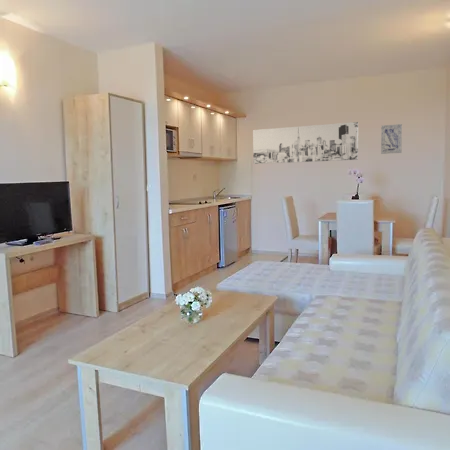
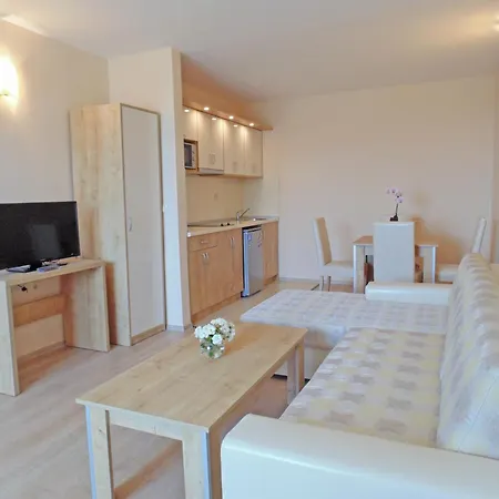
- wall art (391, 139)
- wall art (303, 144)
